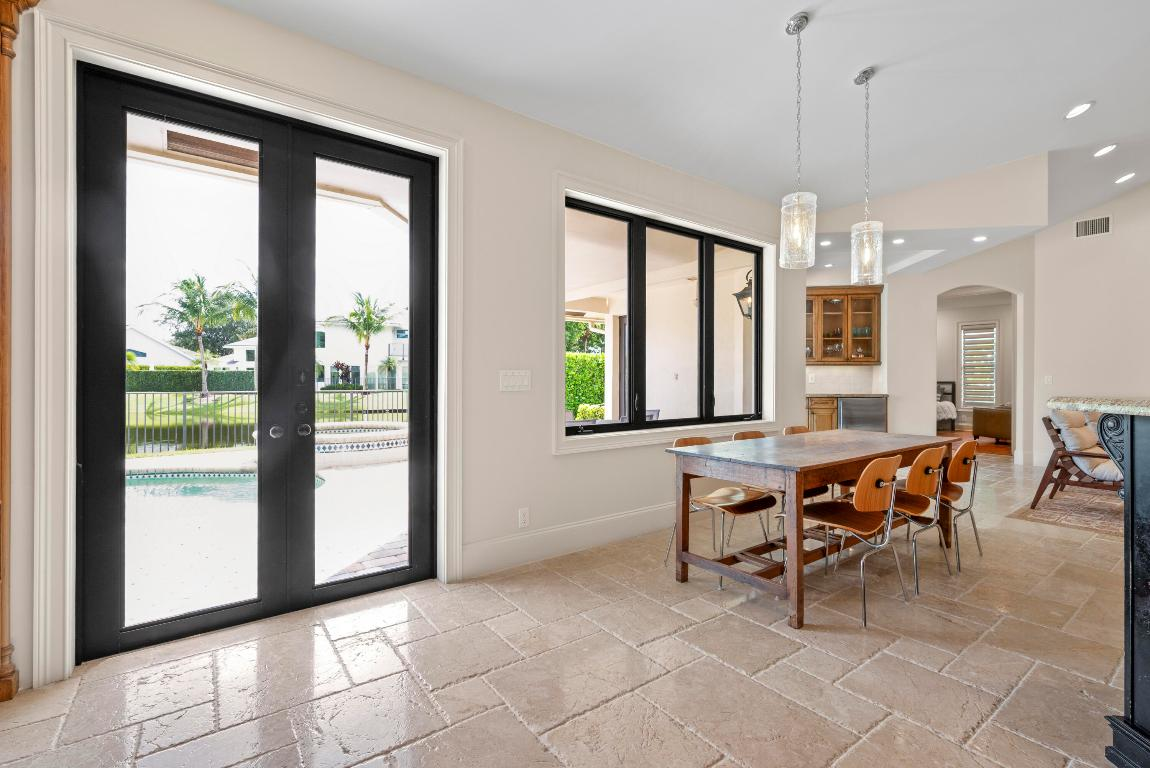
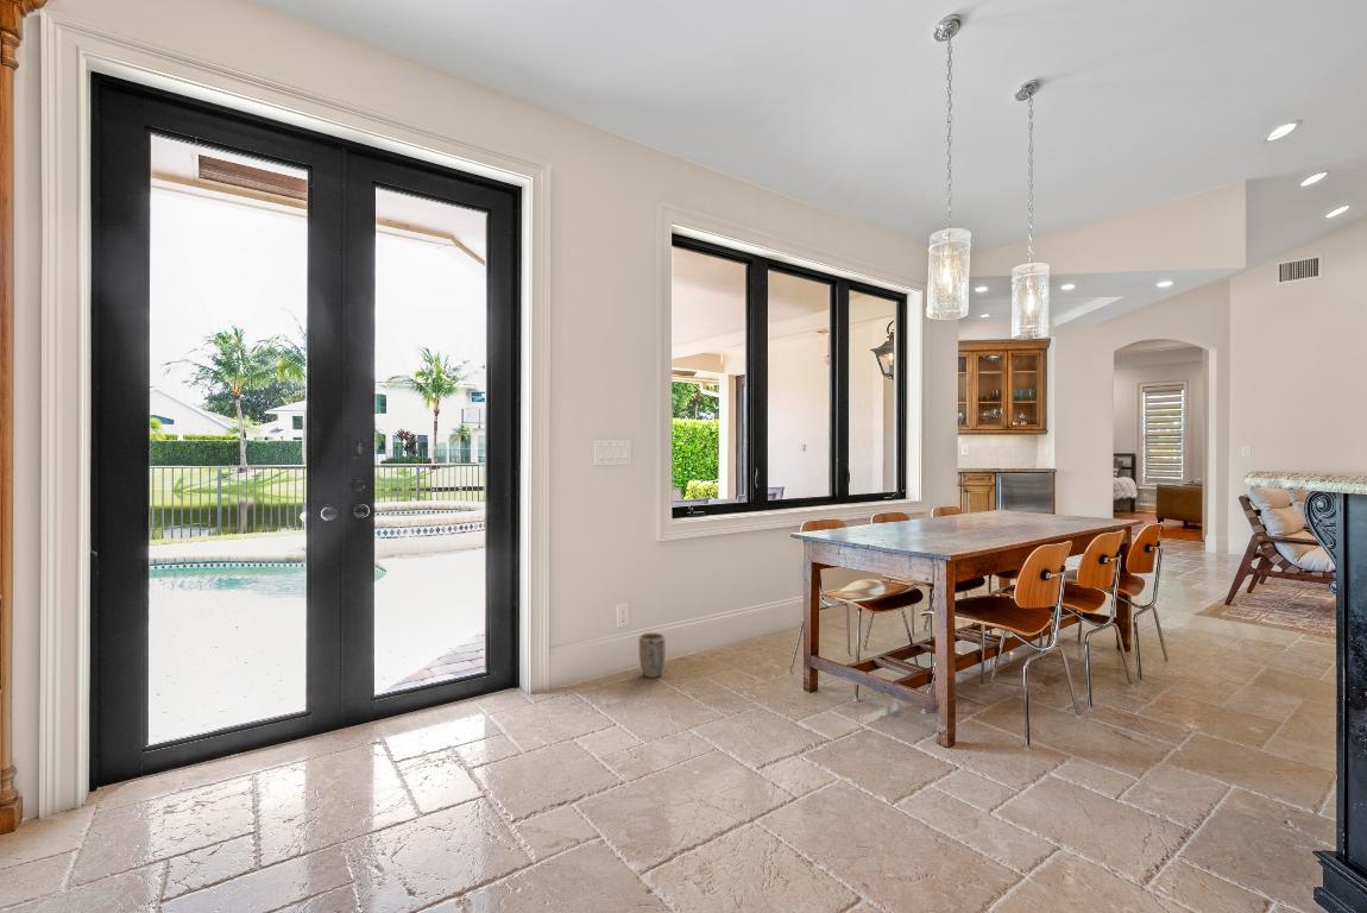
+ plant pot (651, 655)
